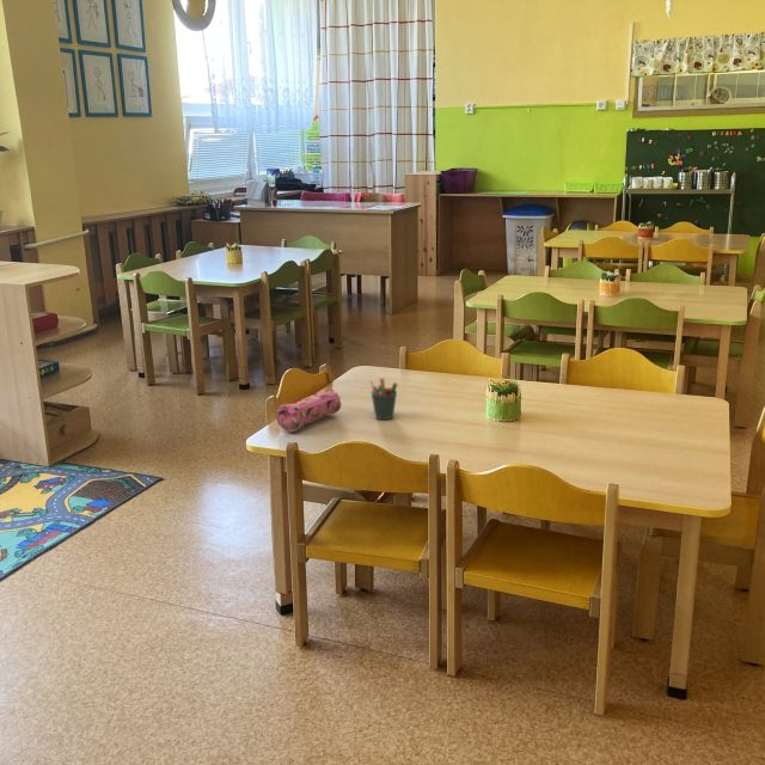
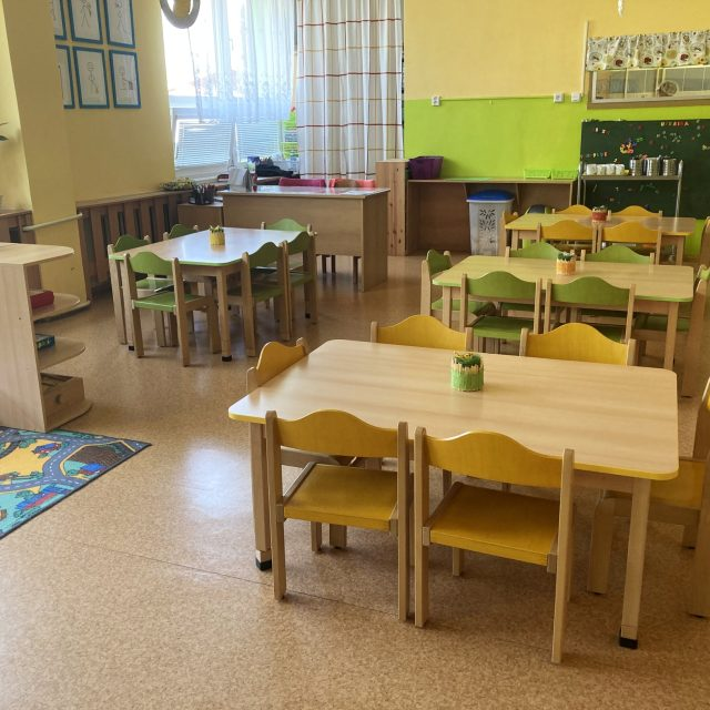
- pencil case (308, 409)
- pen holder (384, 397)
